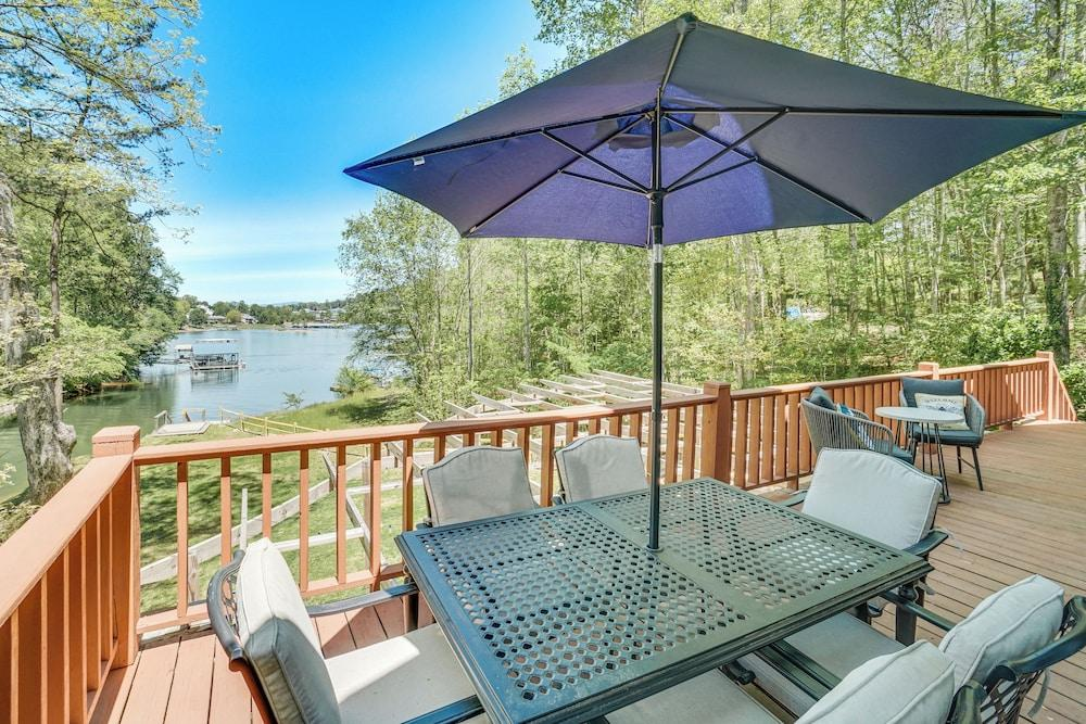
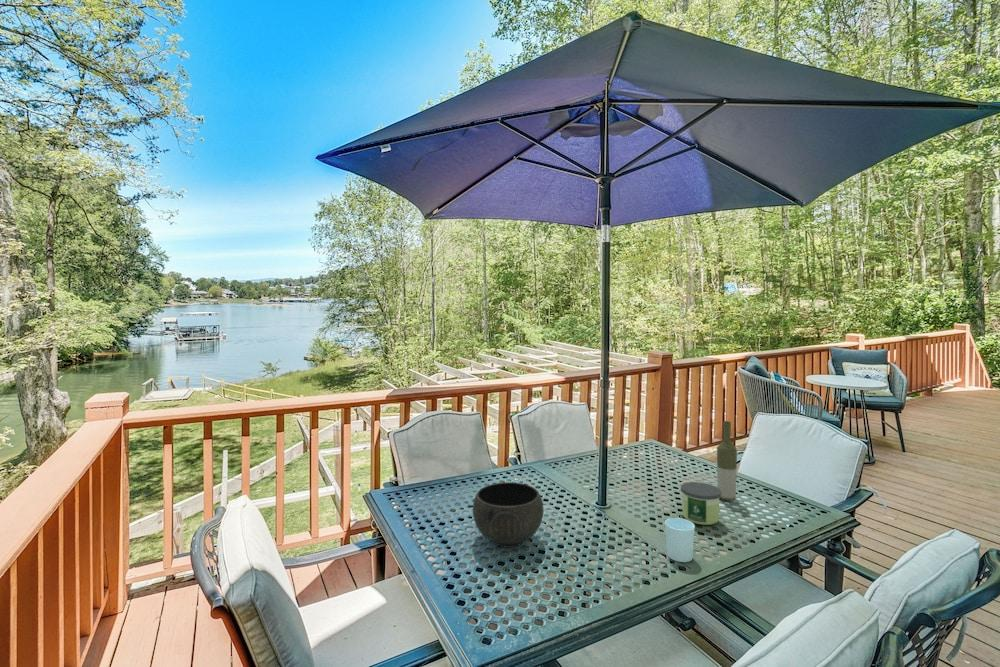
+ bowl (508, 516)
+ cup (679, 539)
+ candle (700, 503)
+ bottle (726, 460)
